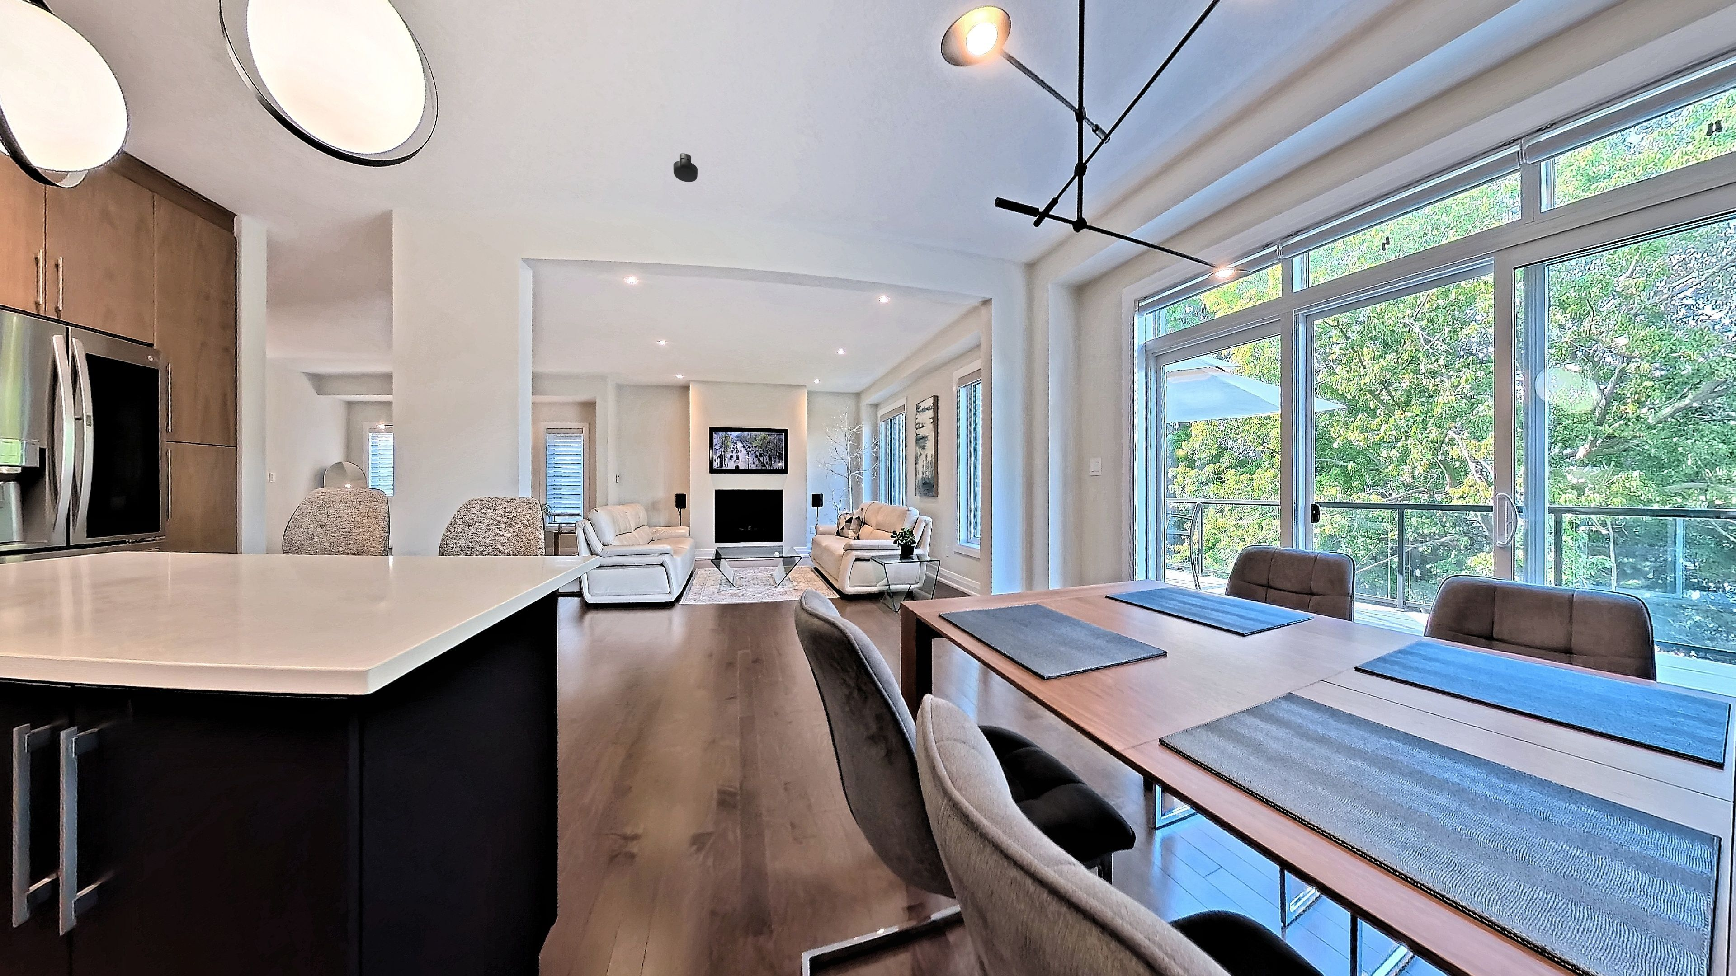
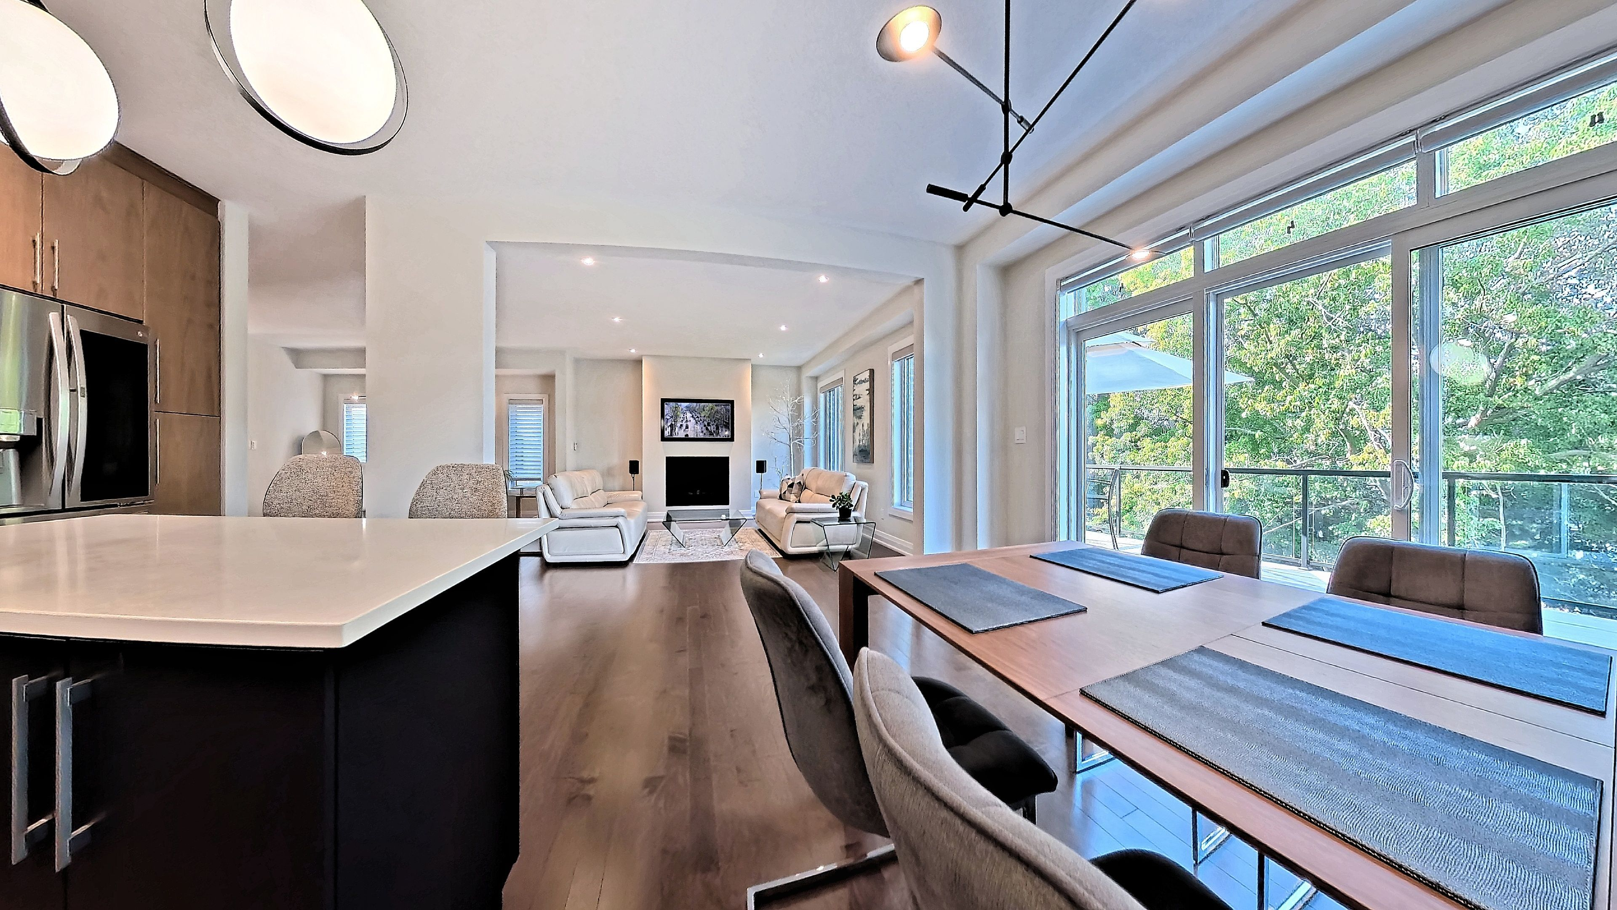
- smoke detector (686, 167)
